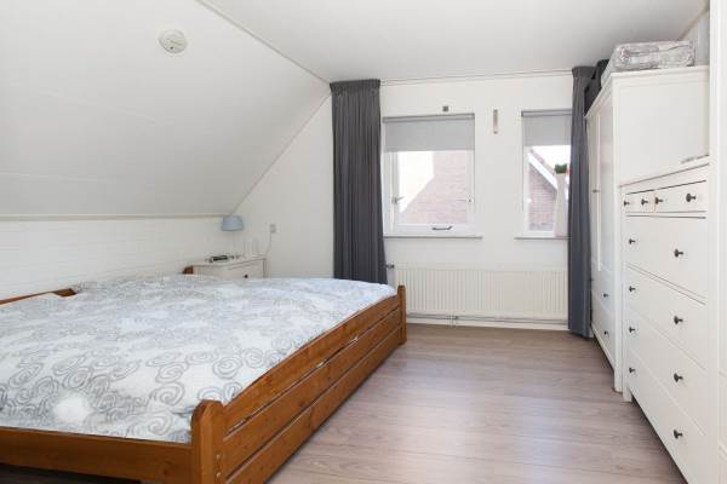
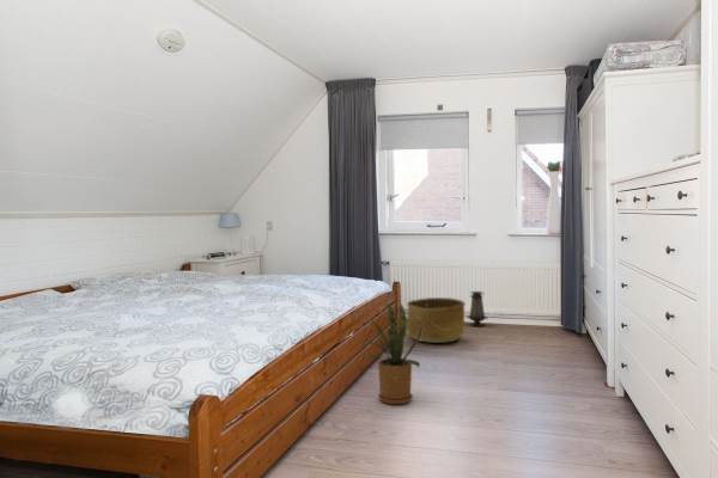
+ lantern (476, 307)
+ house plant (389, 351)
+ basket (434, 319)
